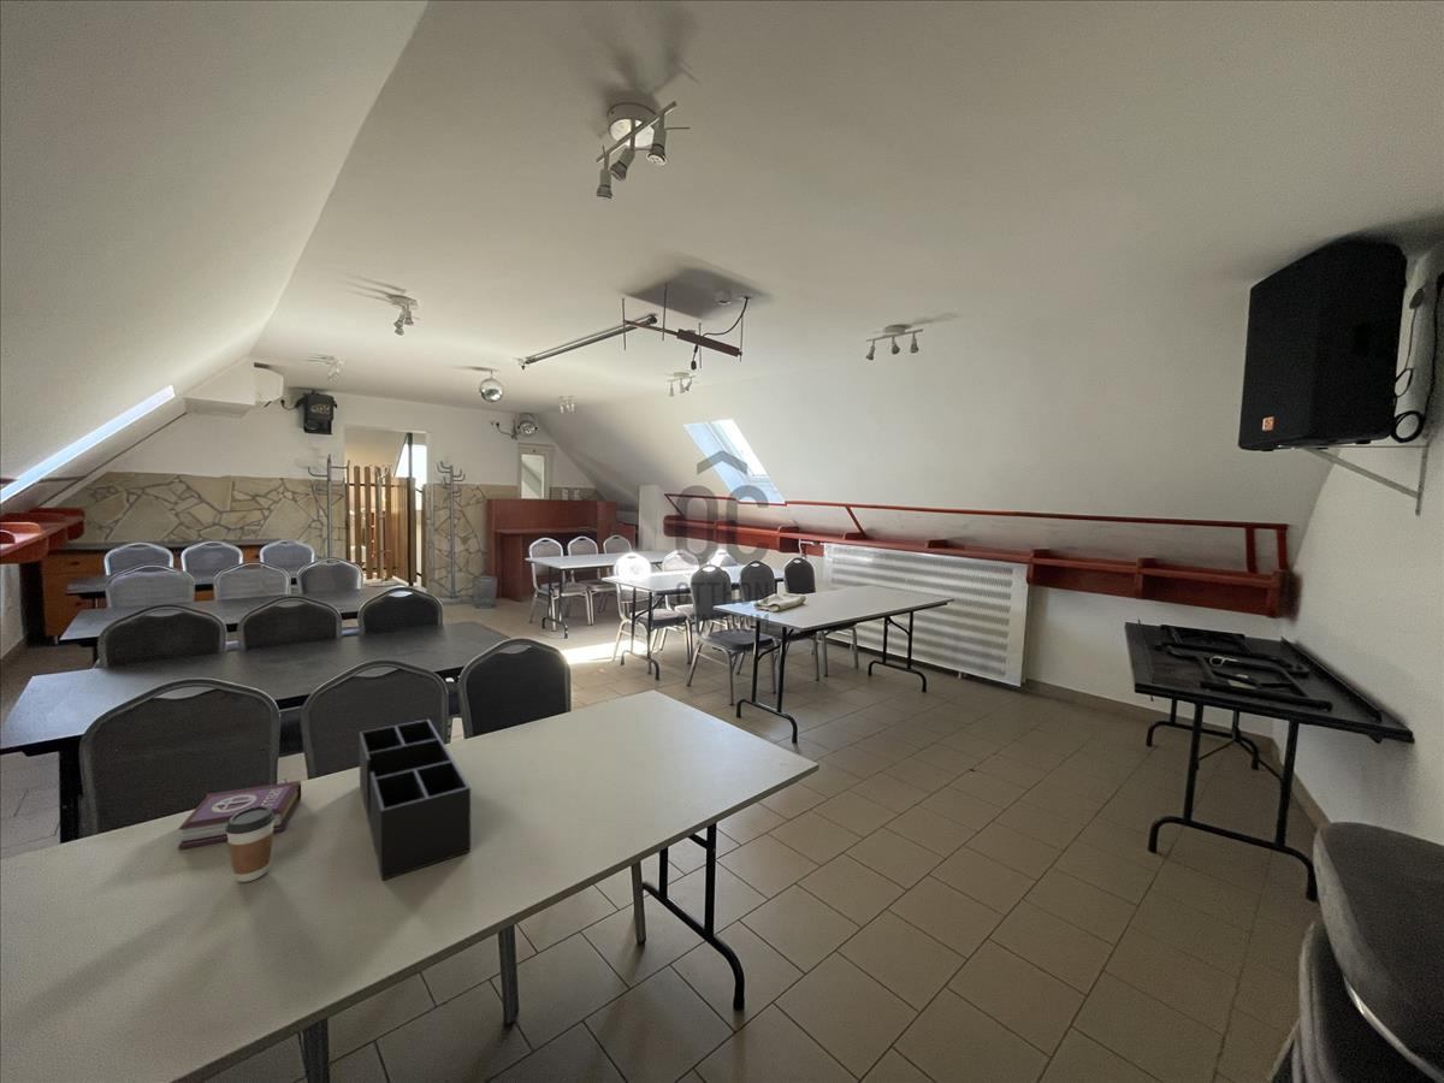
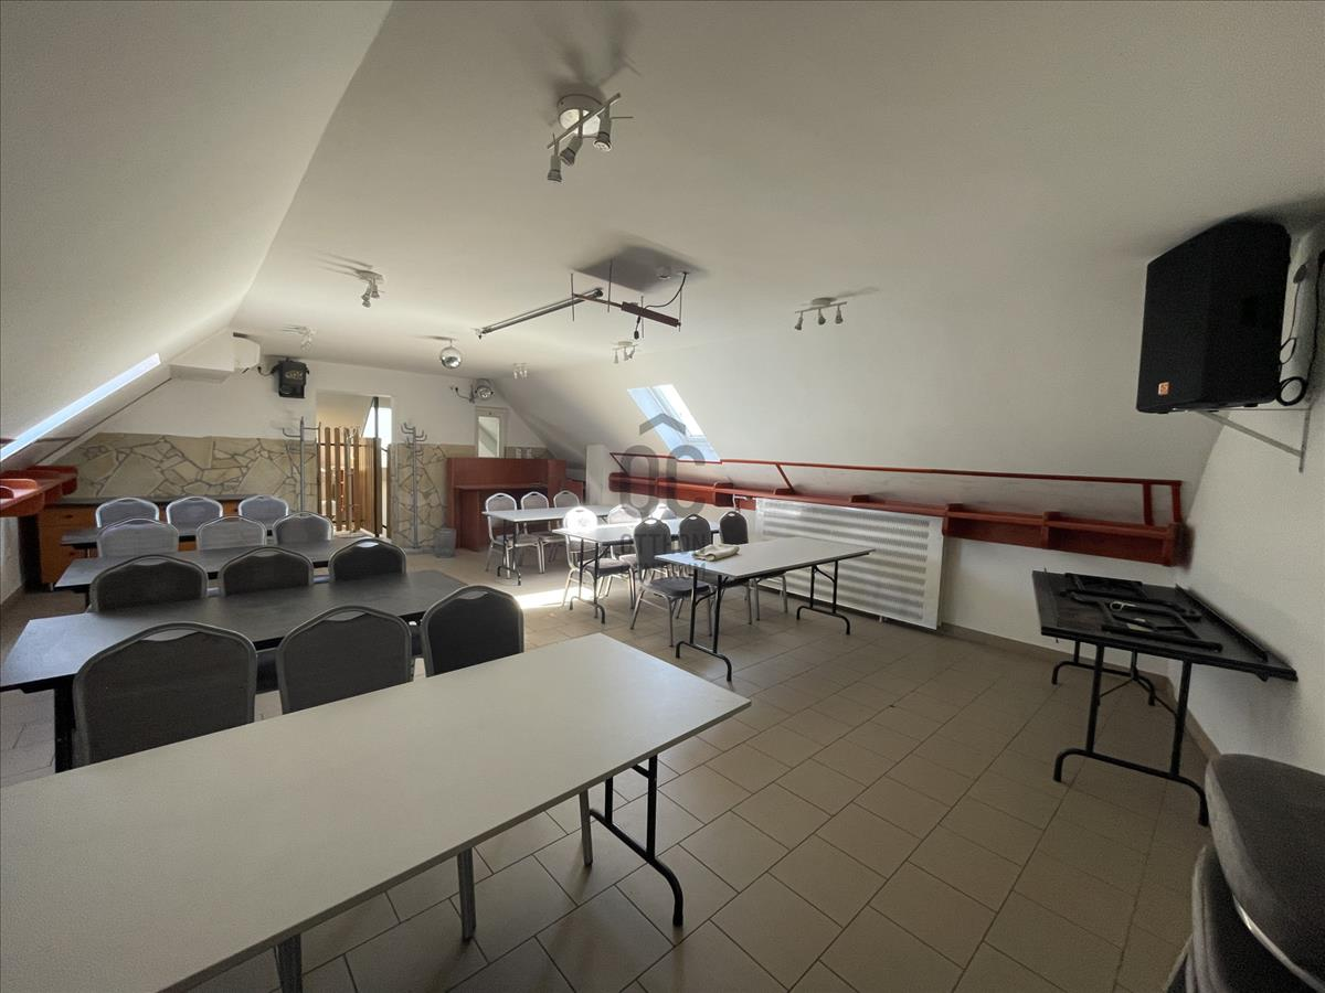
- coffee cup (250, 844)
- desk organizer (409, 786)
- book (244, 809)
